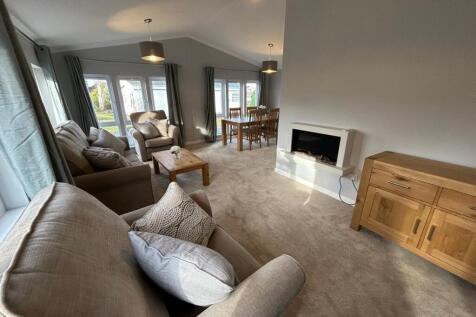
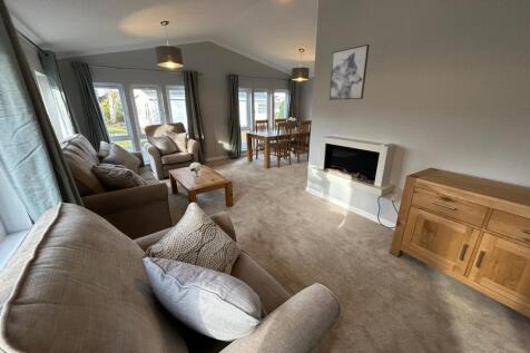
+ wall art (346, 75)
